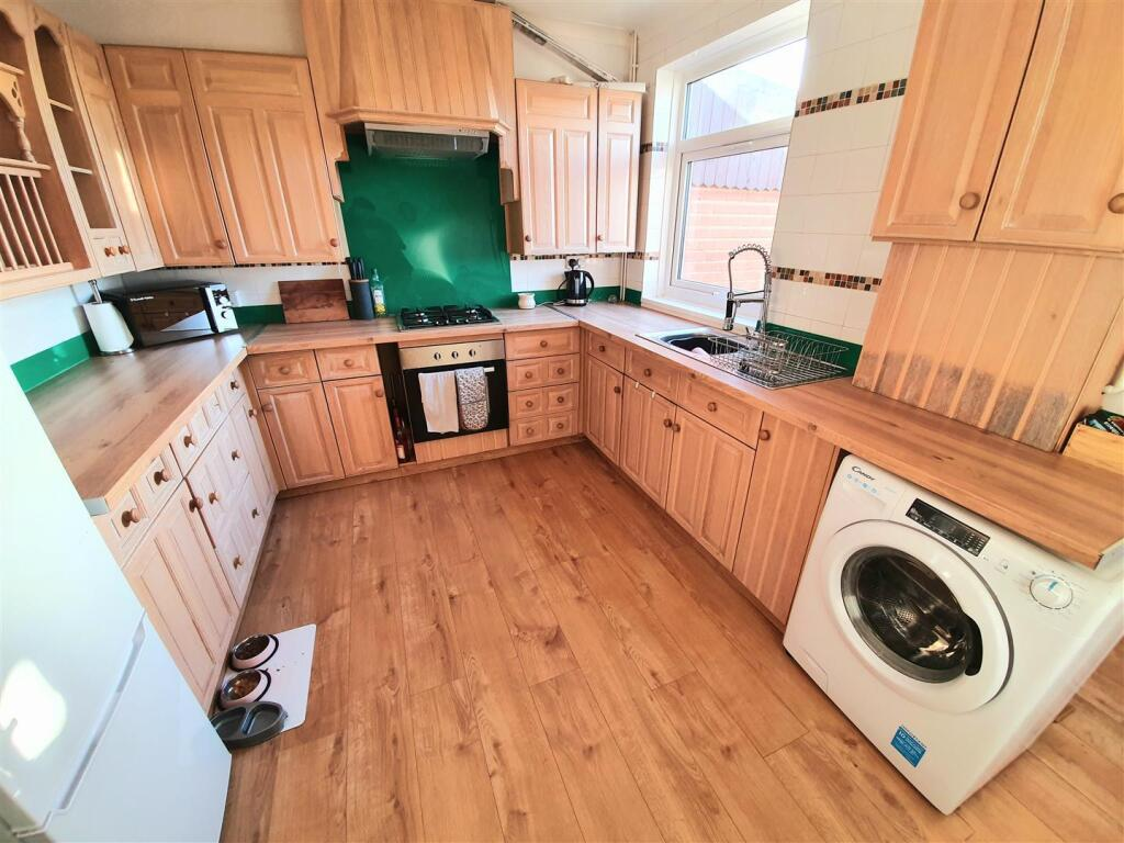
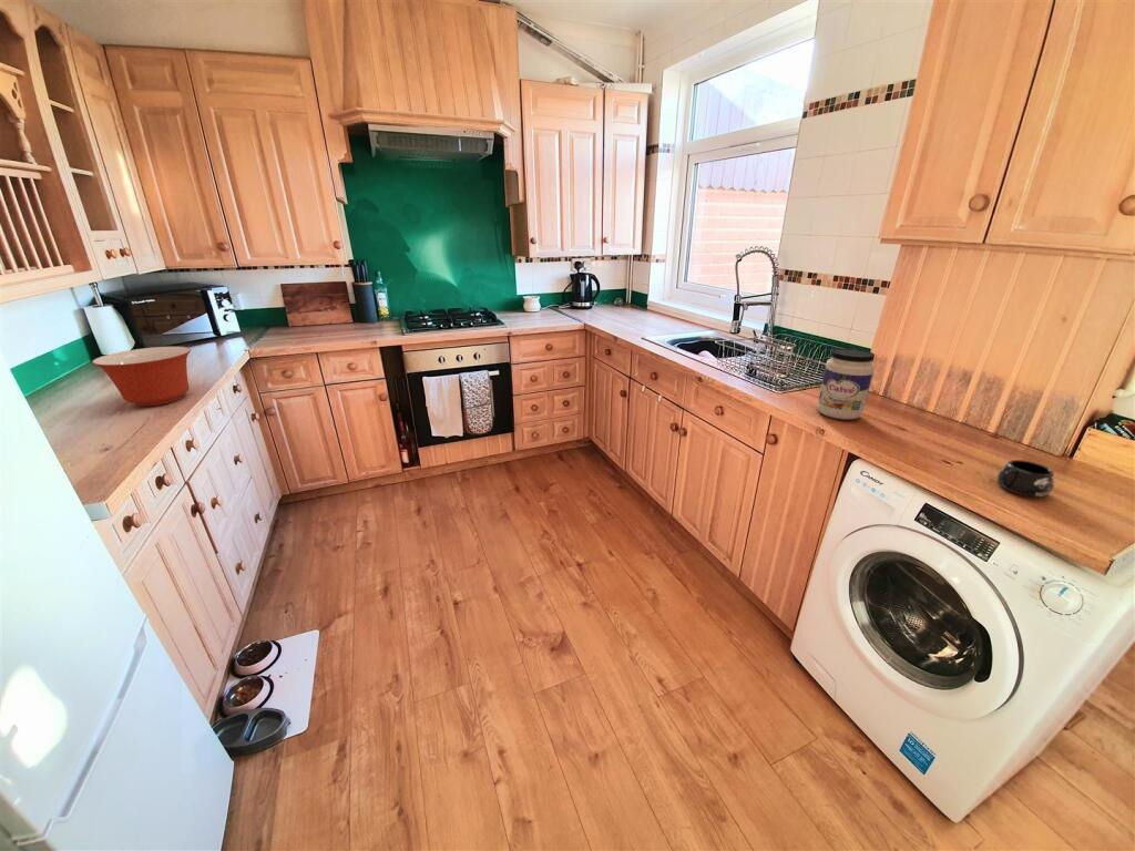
+ mixing bowl (152, 378)
+ jar (845, 383)
+ mug (1021, 478)
